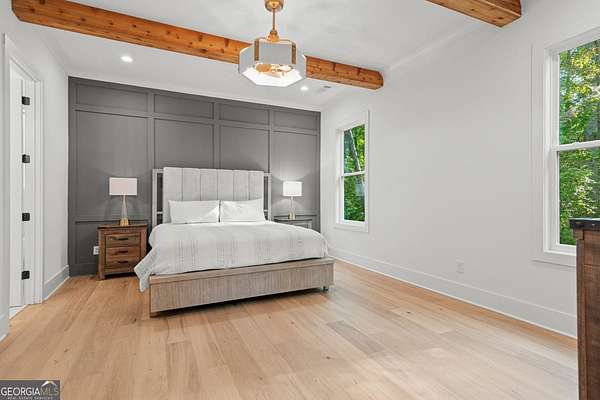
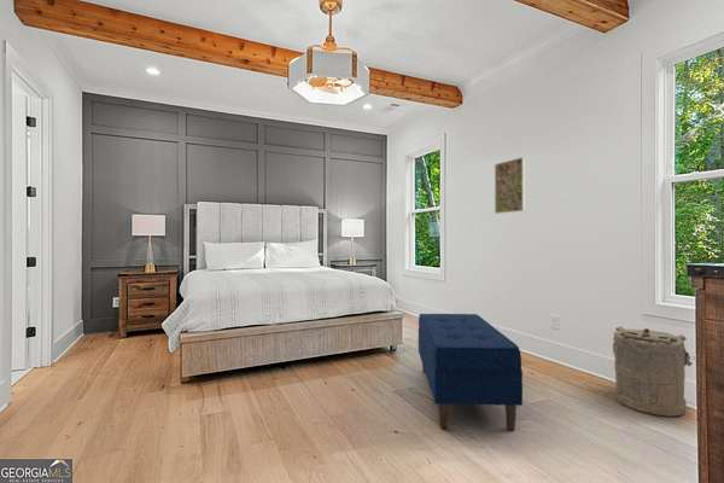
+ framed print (509, 186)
+ laundry hamper (646, 365)
+ bench (460, 361)
